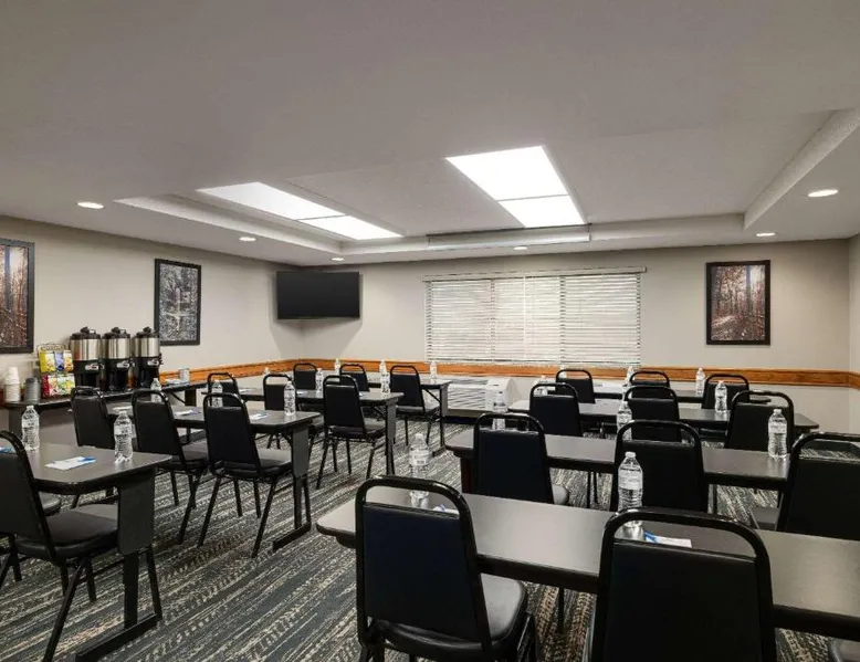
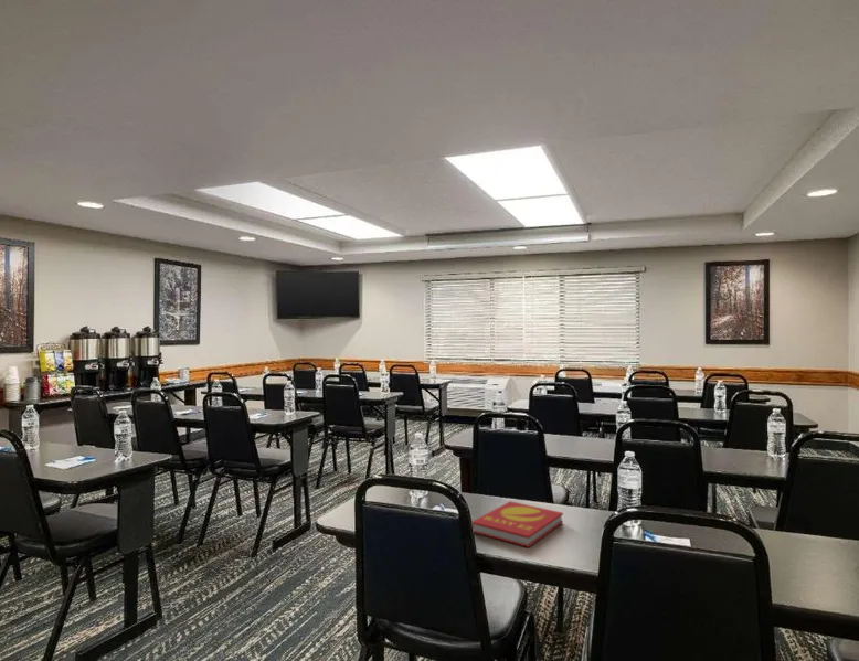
+ book (518, 522)
